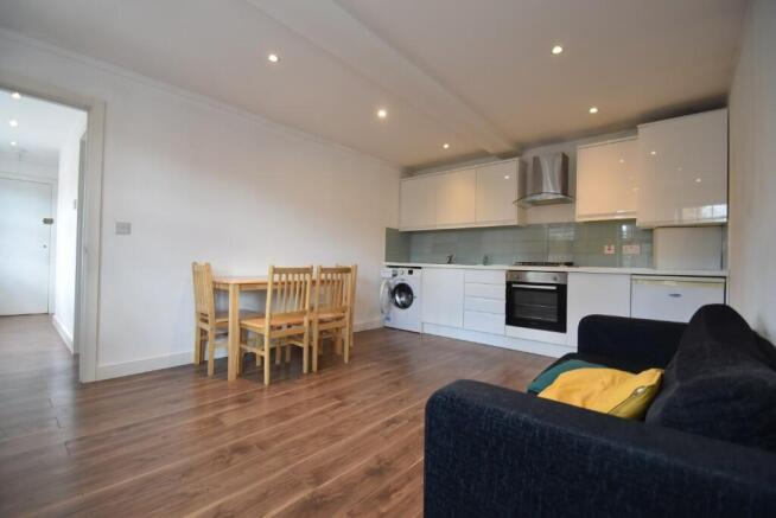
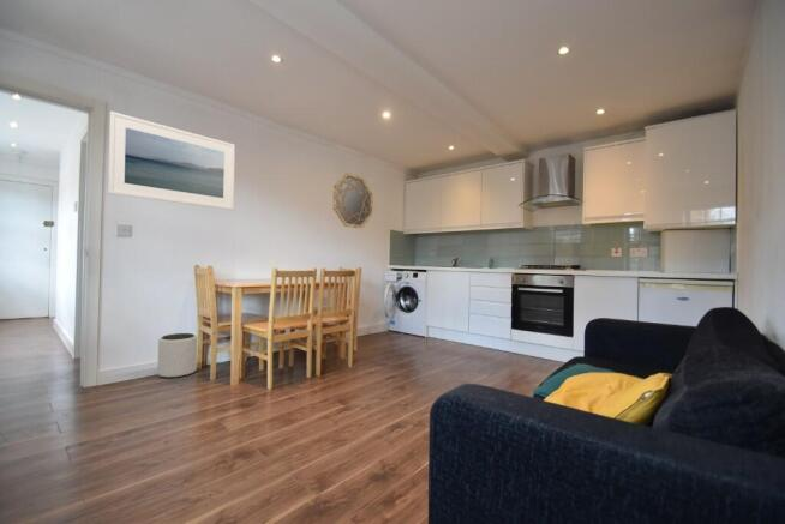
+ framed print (179, 165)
+ plant pot (178, 354)
+ home mirror (354, 201)
